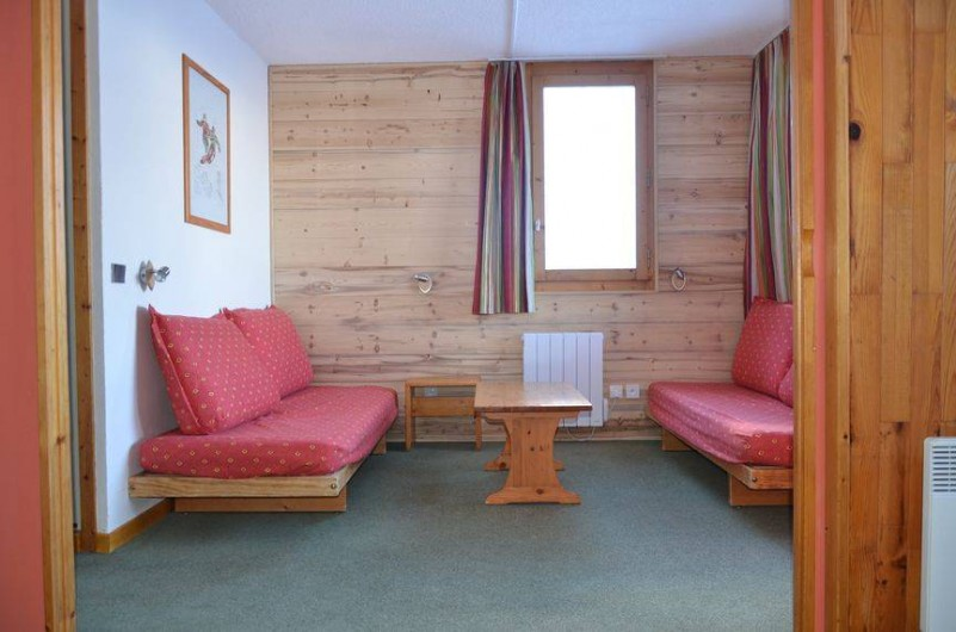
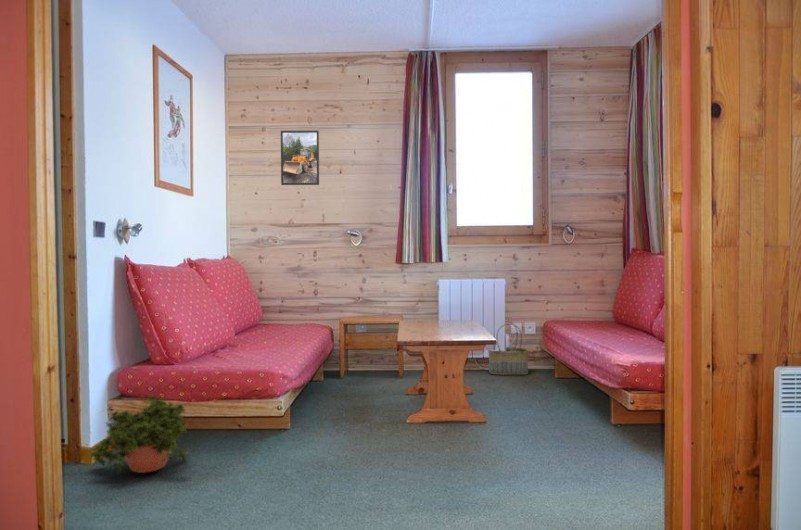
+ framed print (299, 157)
+ potted plant (144, 437)
+ basket (508, 347)
